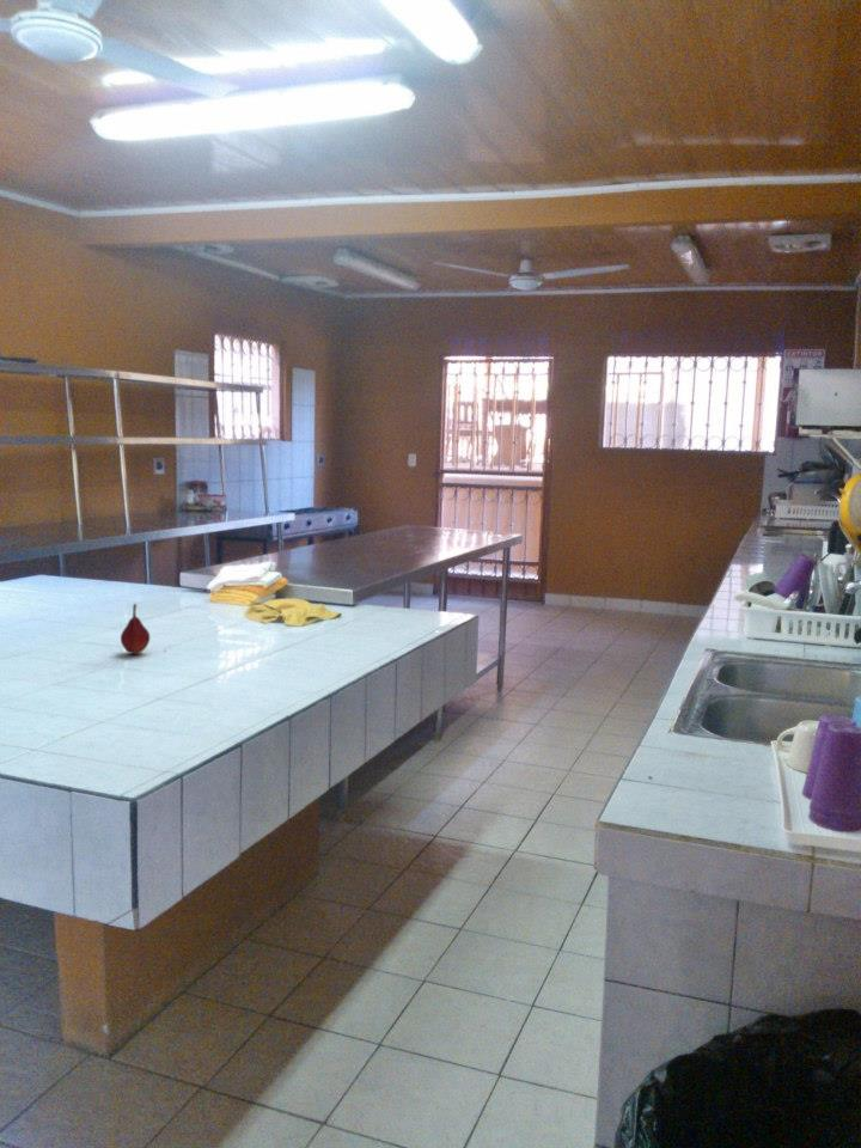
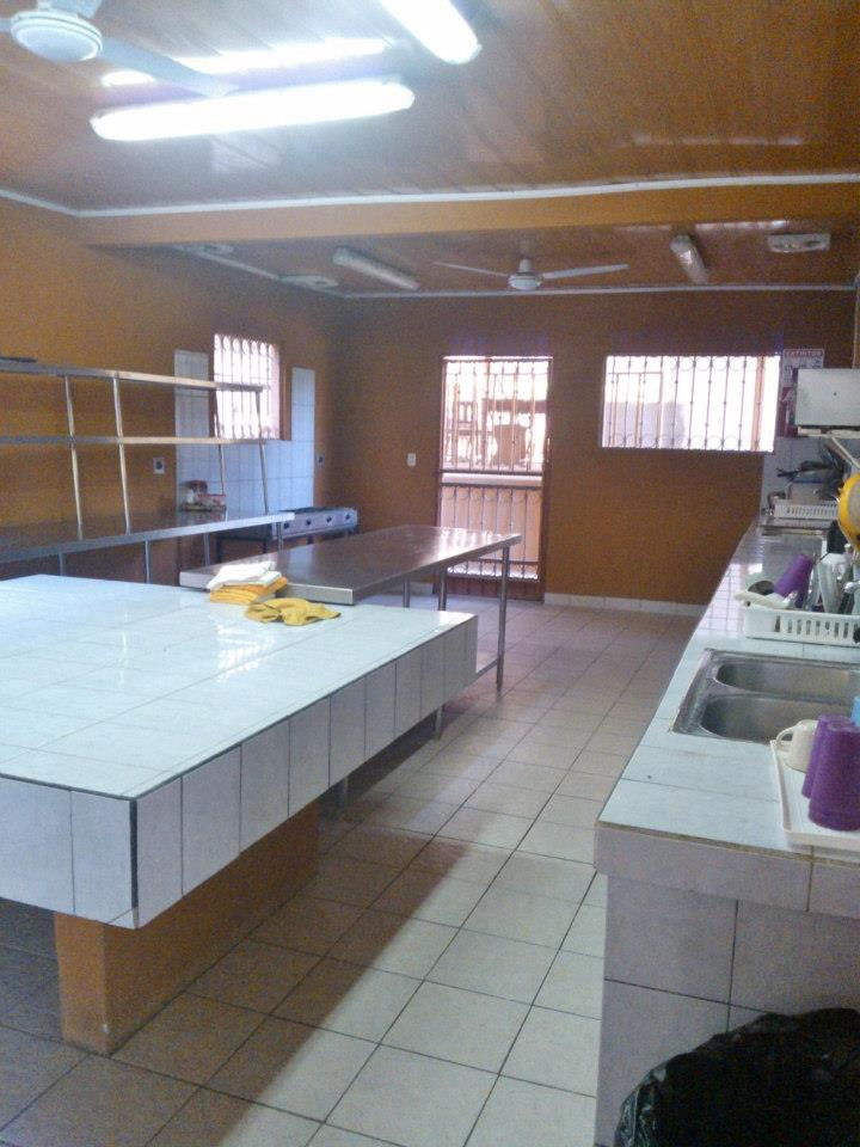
- fruit (134, 628)
